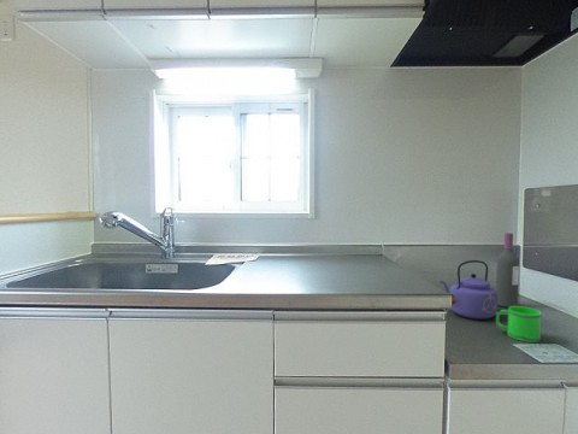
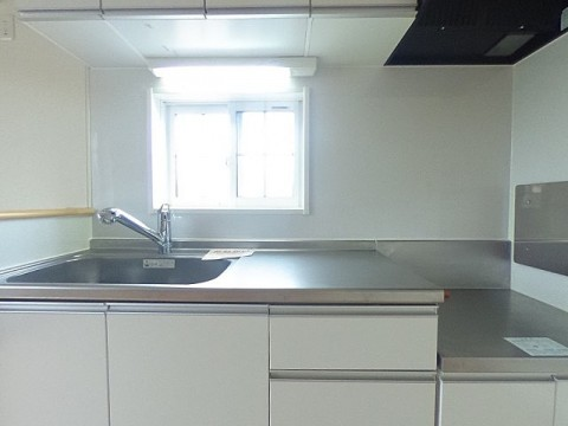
- mug (517, 322)
- wine bottle (507, 269)
- kettle (466, 287)
